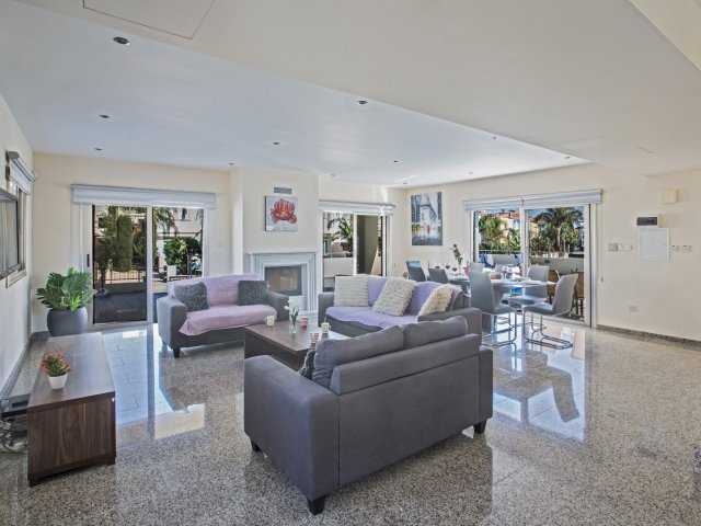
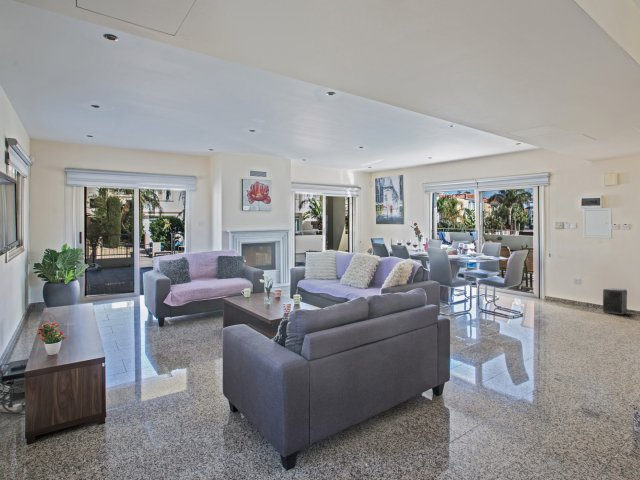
+ speaker (615, 301)
